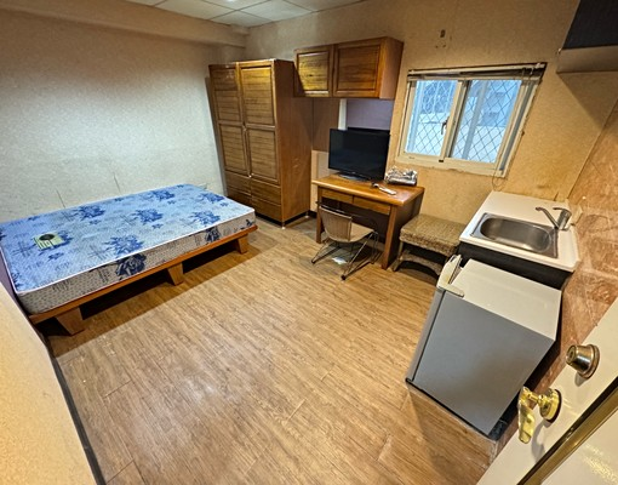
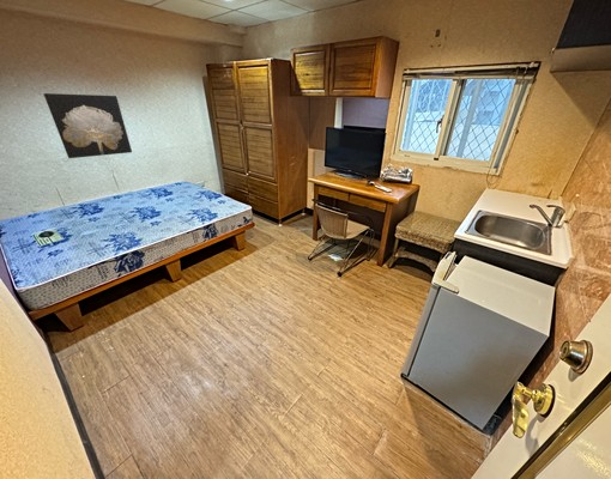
+ wall art (92, 126)
